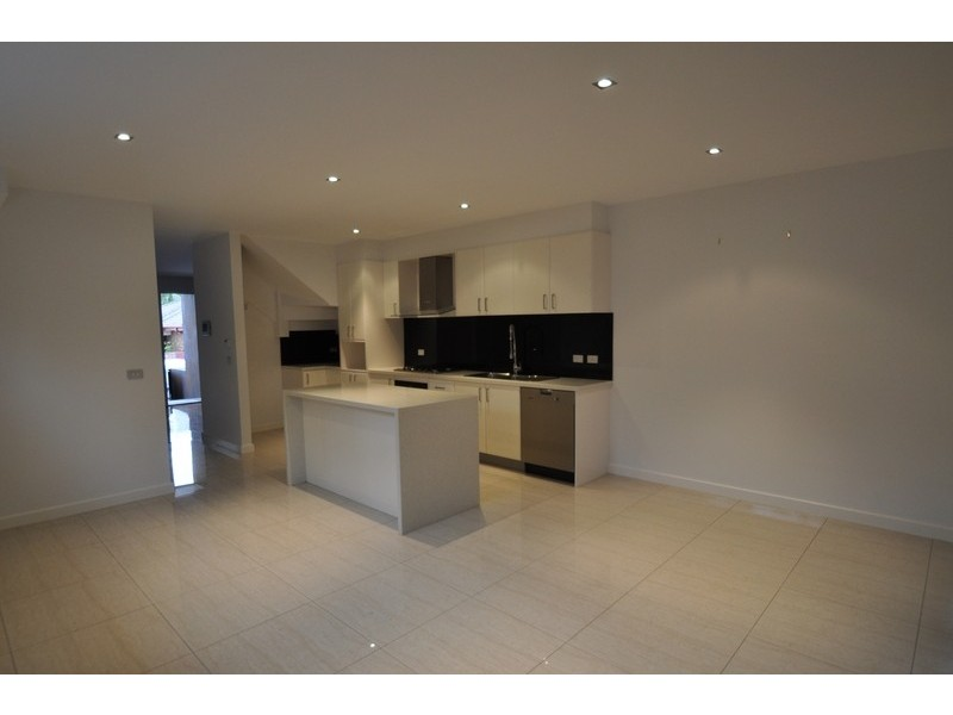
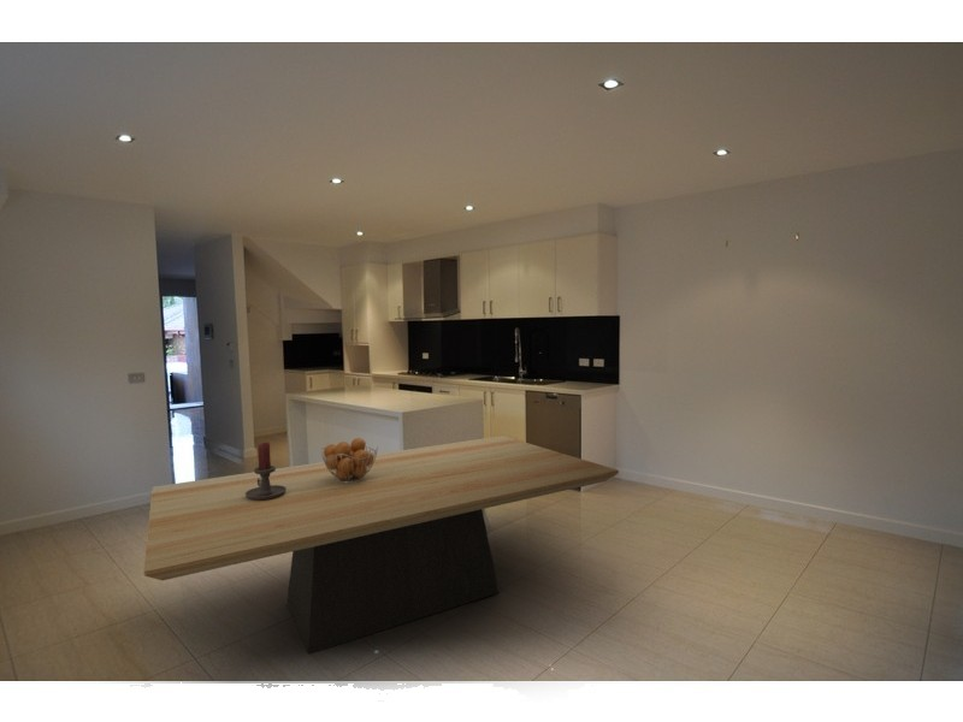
+ dining table (391, 538)
+ candle holder (262, 467)
+ fruit basket (349, 458)
